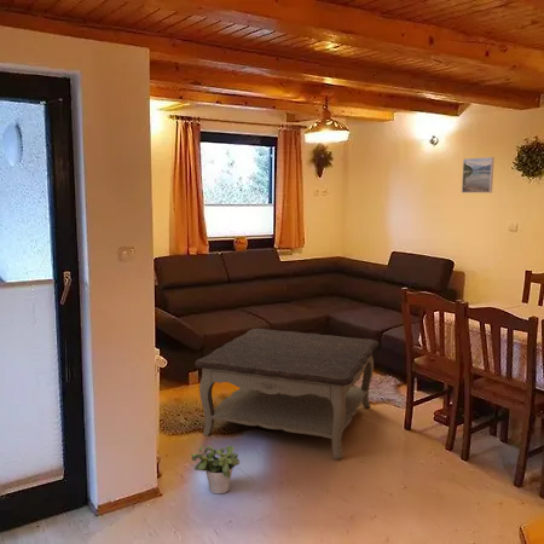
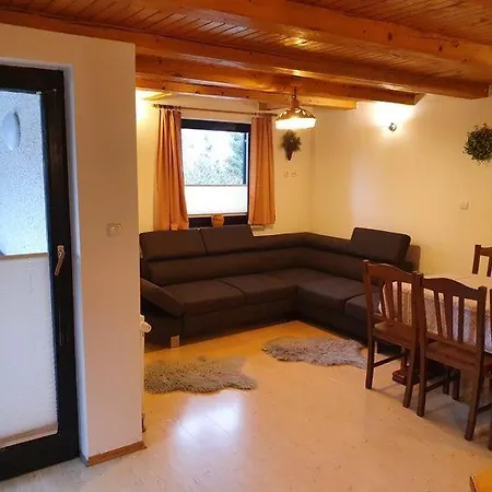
- coffee table (291, 384)
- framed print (476, 175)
- potted plant (215, 469)
